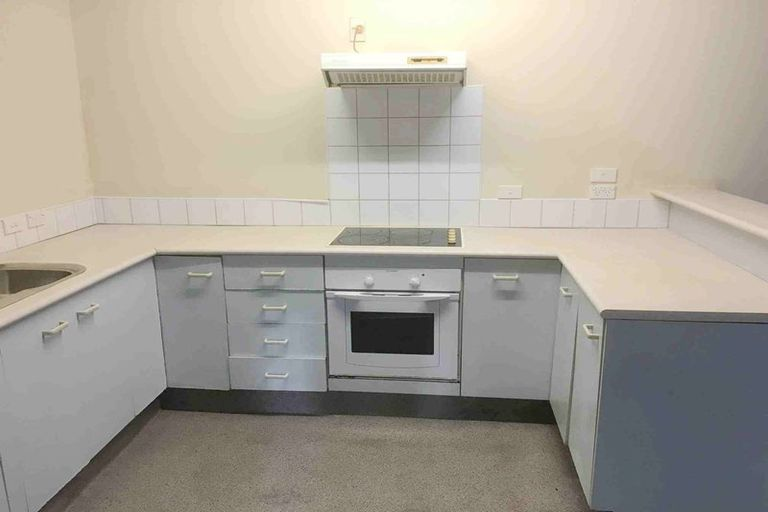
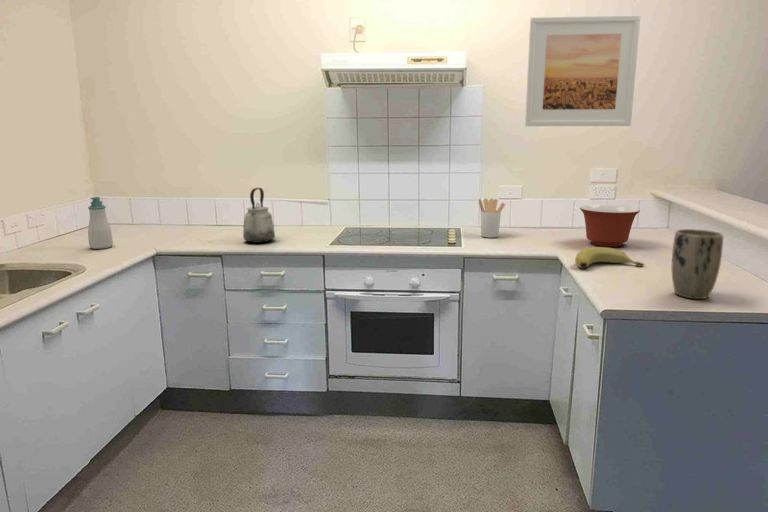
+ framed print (580, 72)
+ soap bottle (98, 222)
+ plant pot (695, 264)
+ utensil holder (490, 216)
+ mixing bowl (608, 226)
+ banana (607, 258)
+ kettle (260, 214)
